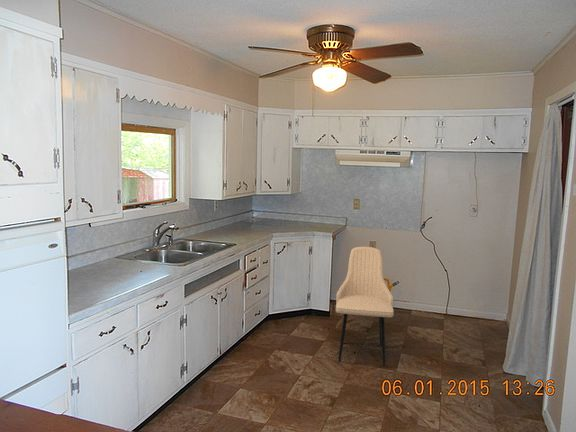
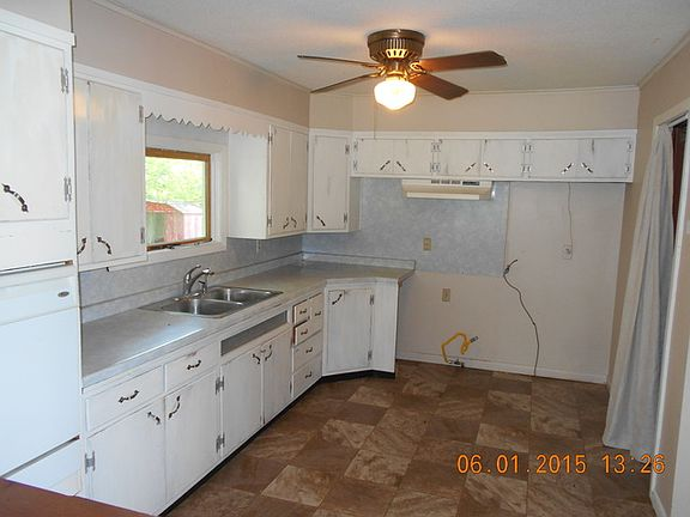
- dining chair (364, 302)
